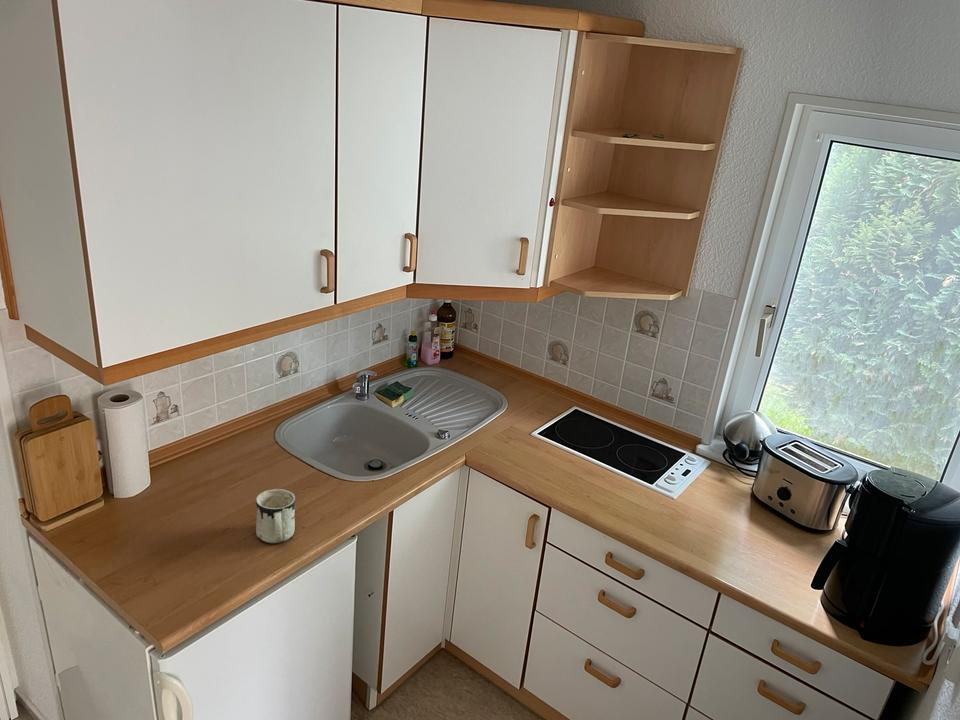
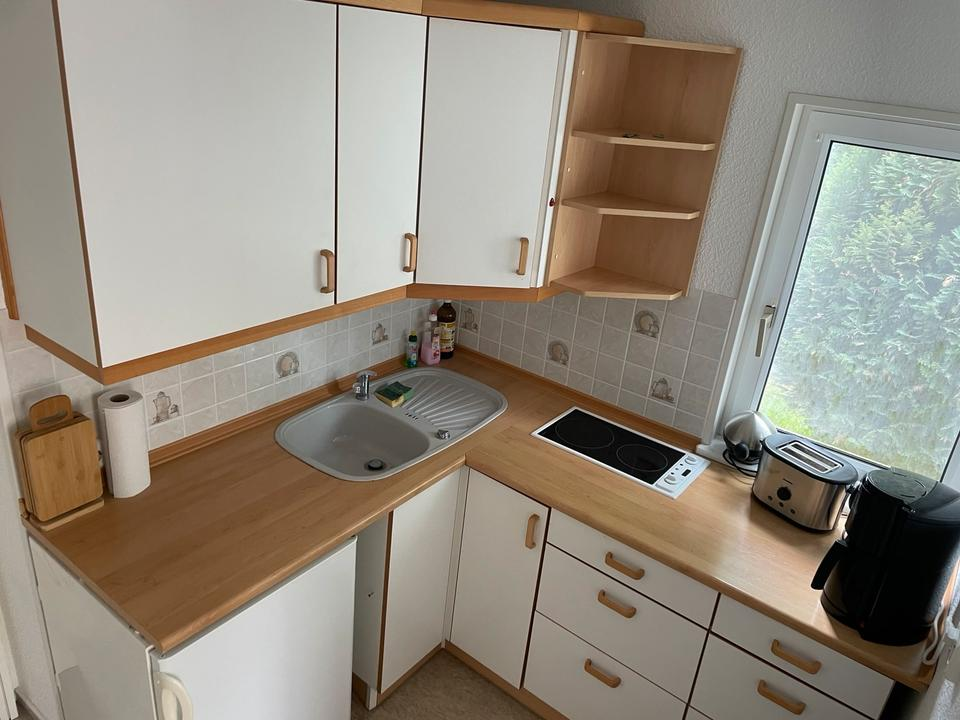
- mug (275, 520)
